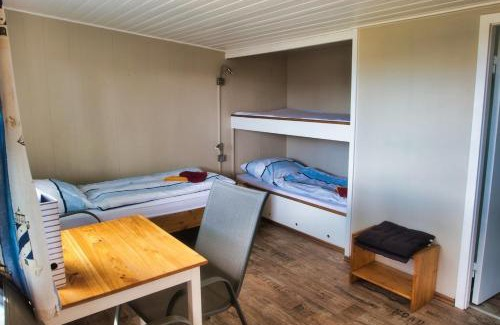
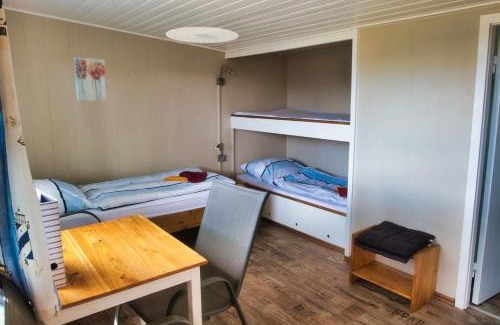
+ ceiling light (202, 32)
+ wall art (91, 79)
